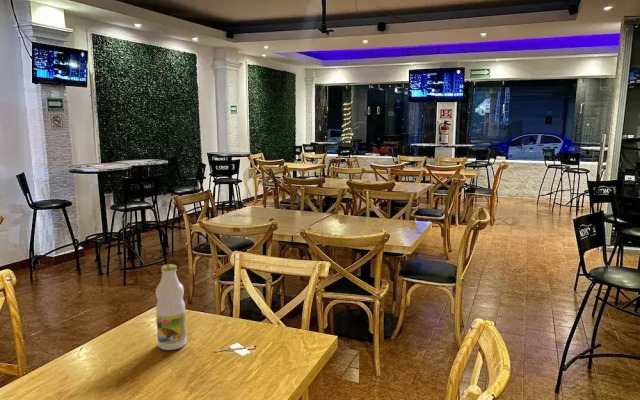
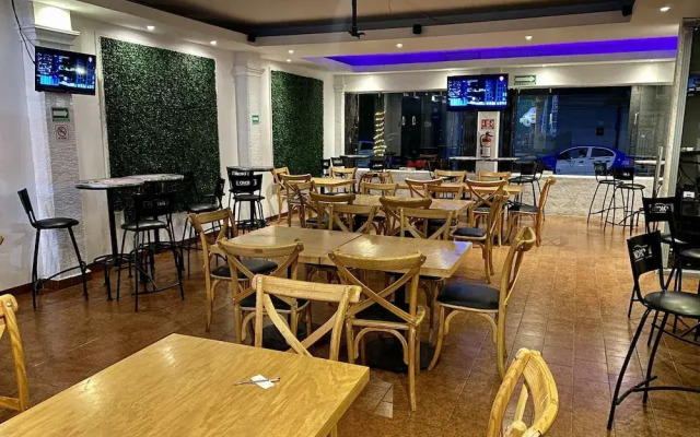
- bottle (170, 305)
